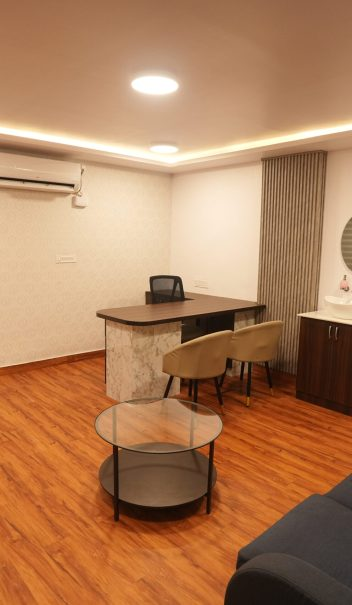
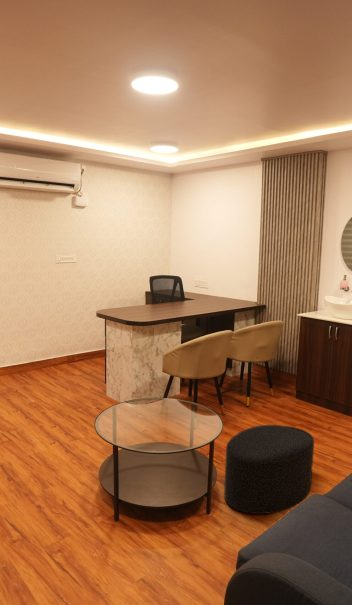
+ ottoman (269, 463)
